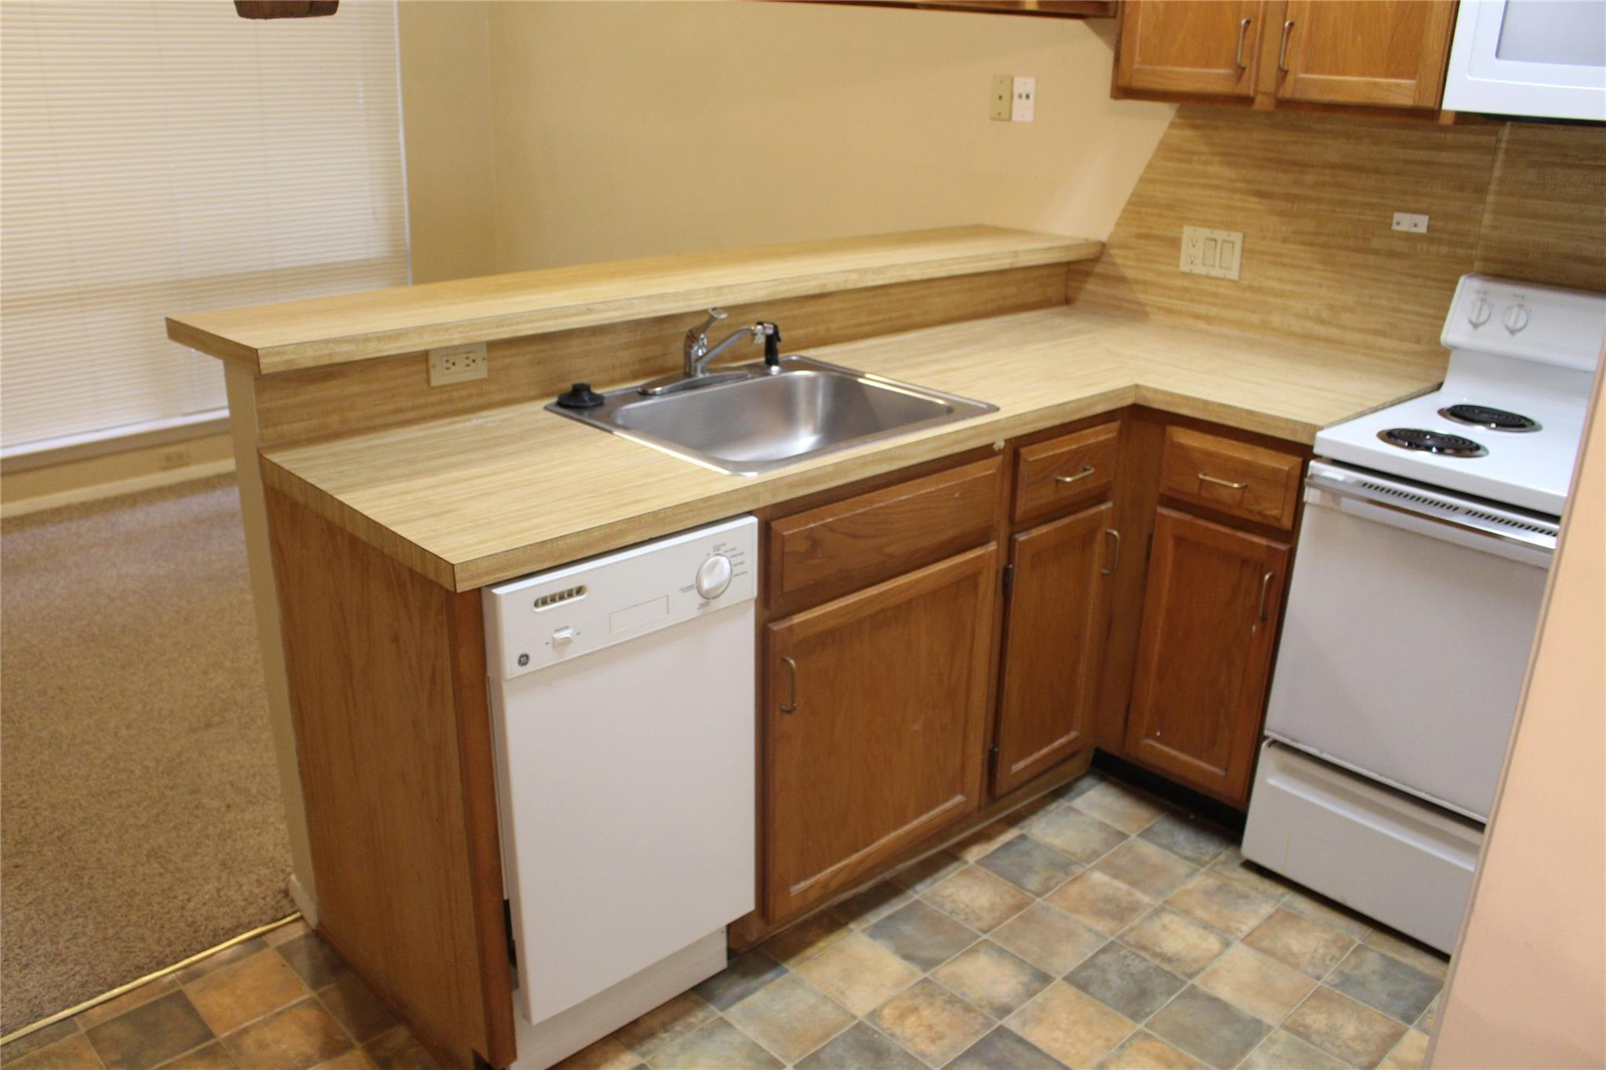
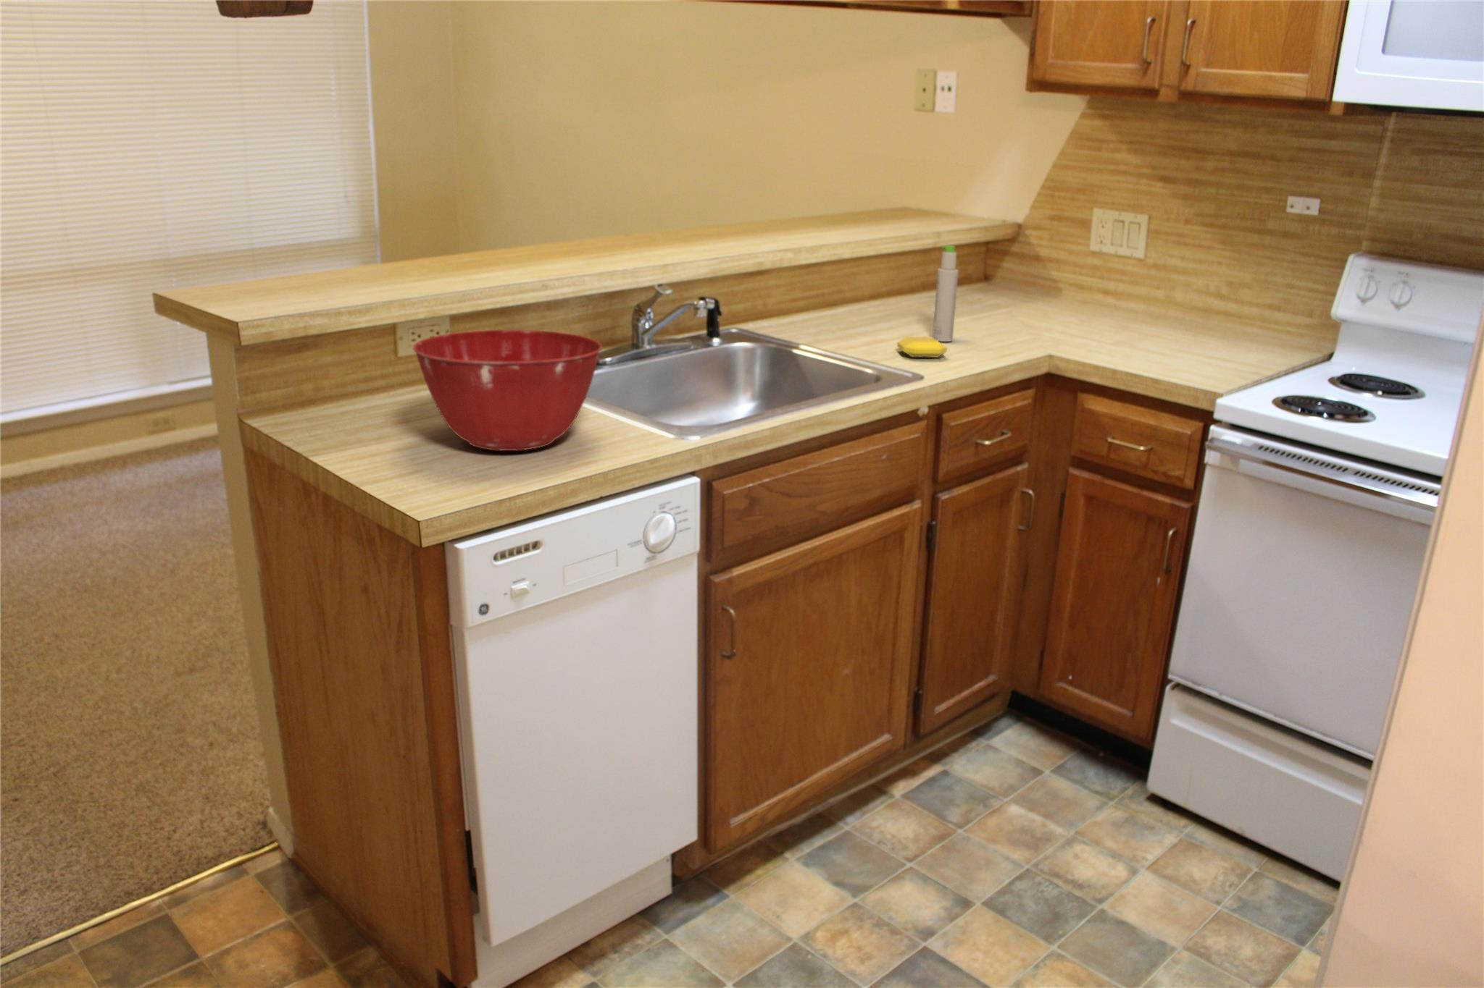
+ mixing bowl (510, 391)
+ soap bar (921, 346)
+ bottle (946, 293)
